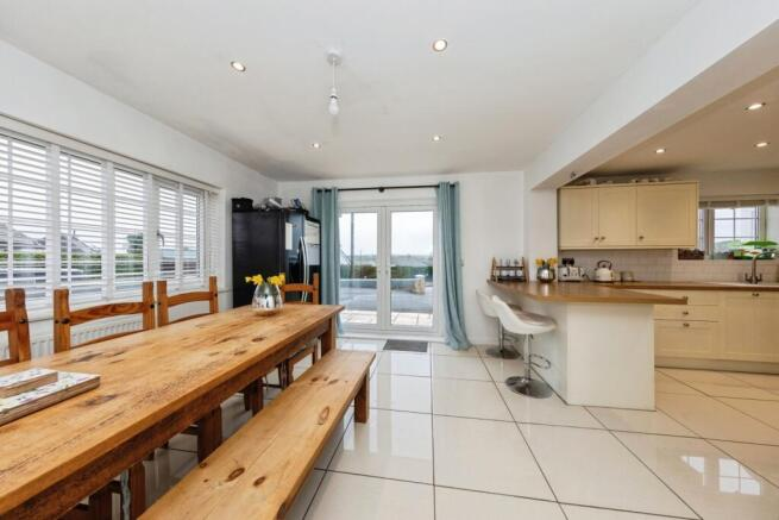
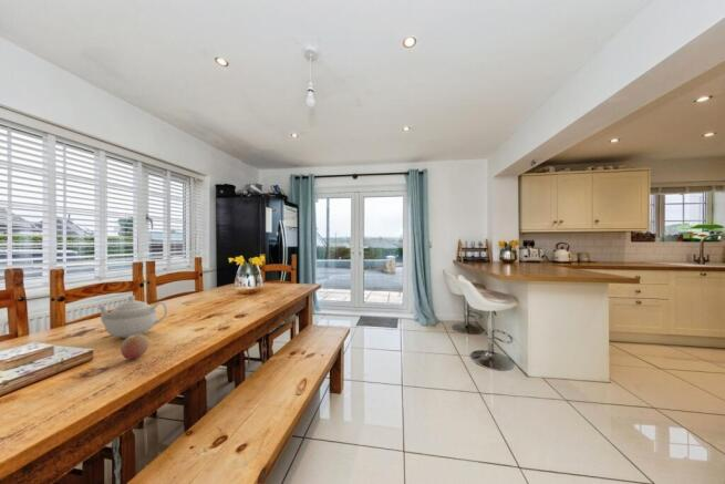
+ fruit (135, 347)
+ teapot (133, 315)
